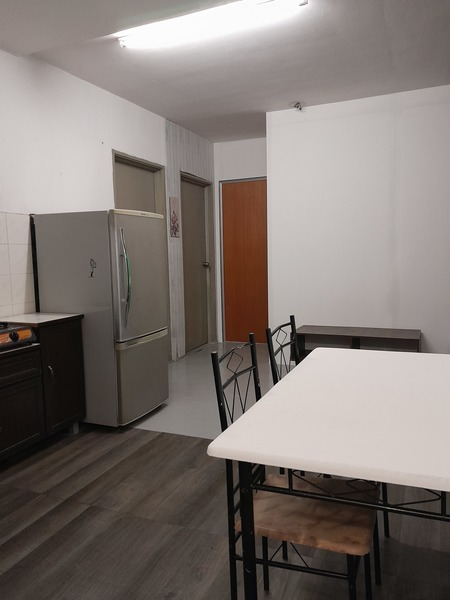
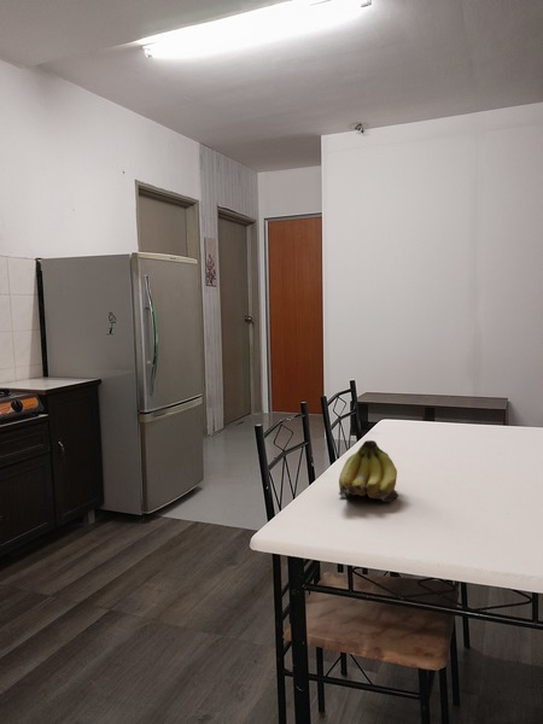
+ fruit (367, 471)
